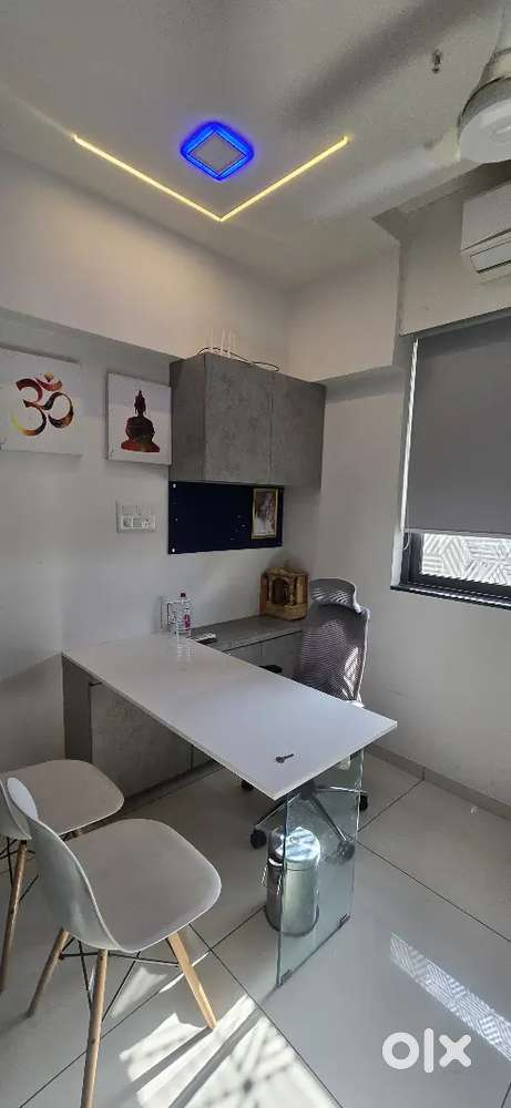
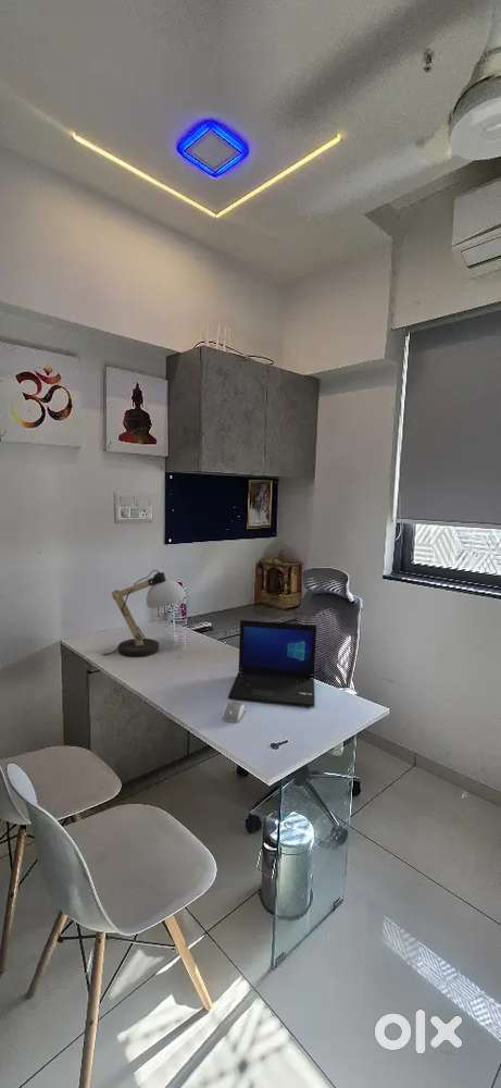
+ desk lamp (148, 606)
+ computer mouse (234, 708)
+ laptop (274, 659)
